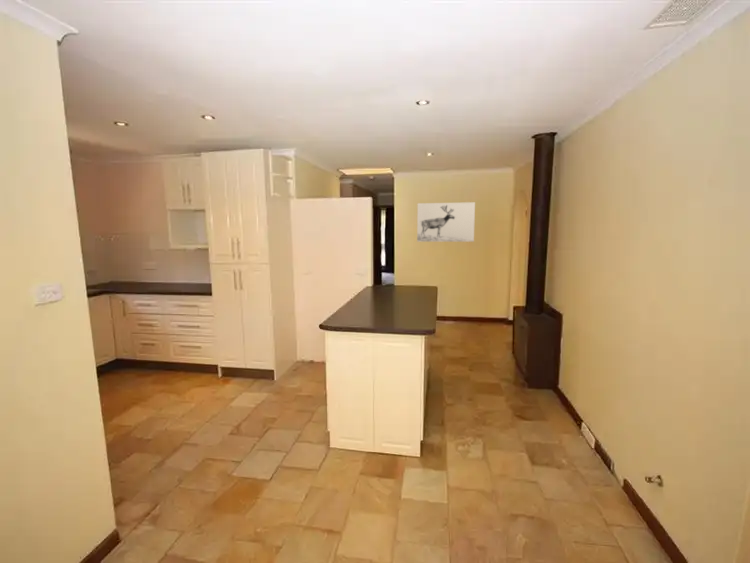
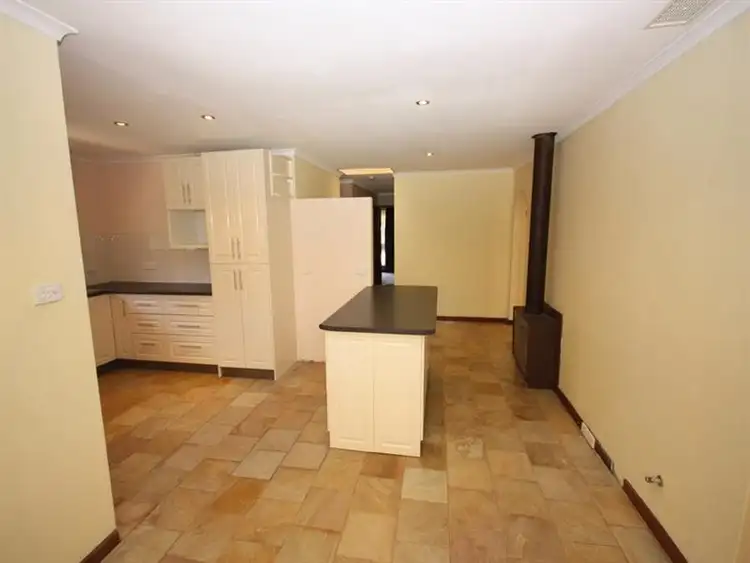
- wall art (445, 222)
